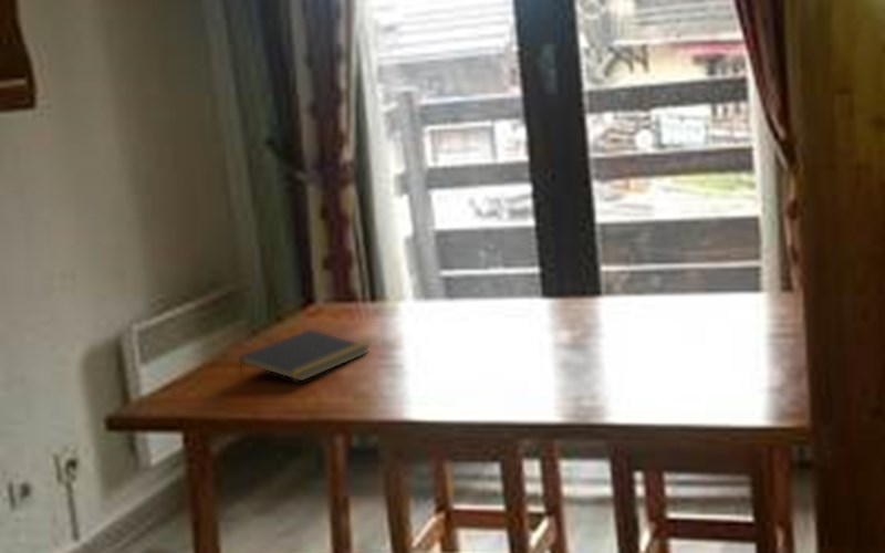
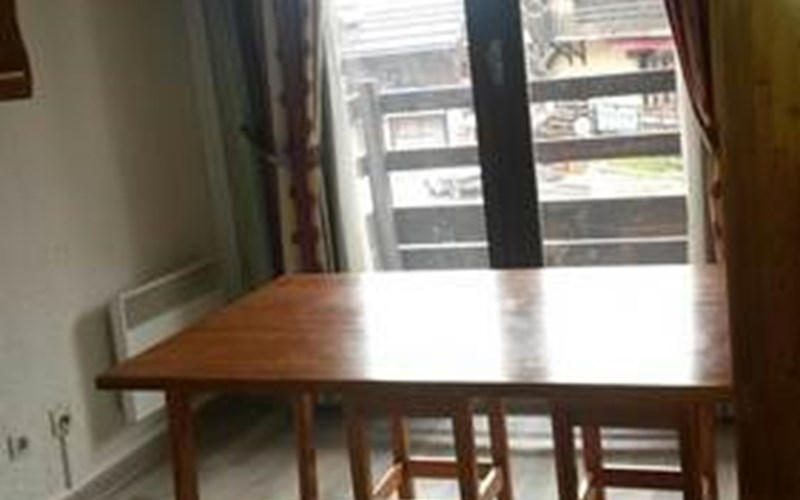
- notepad (305, 354)
